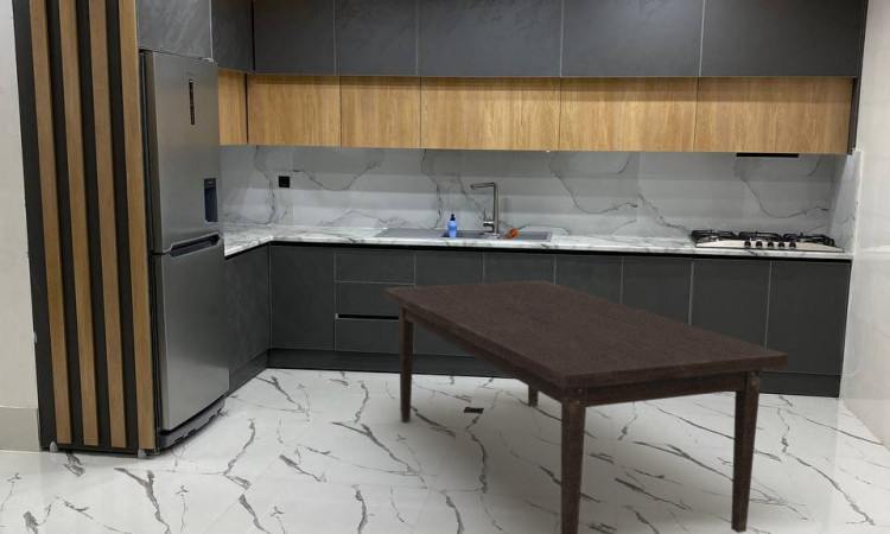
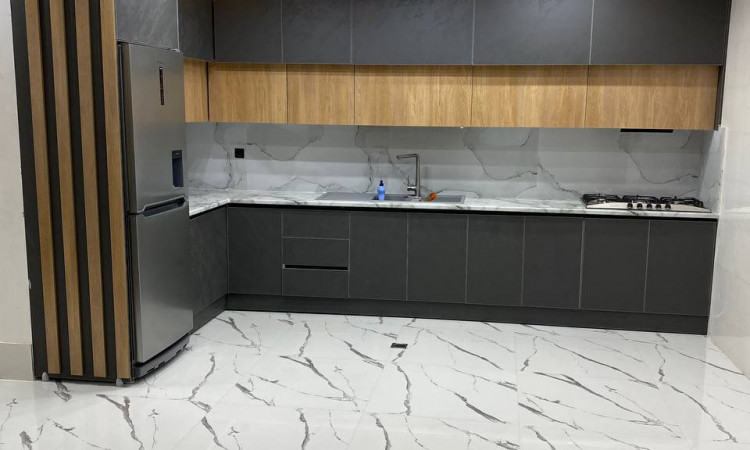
- dining table (548, 393)
